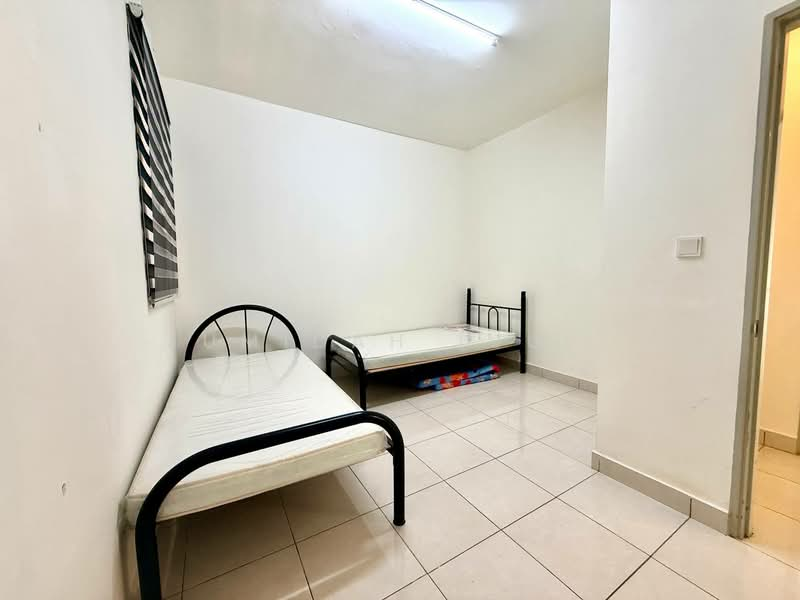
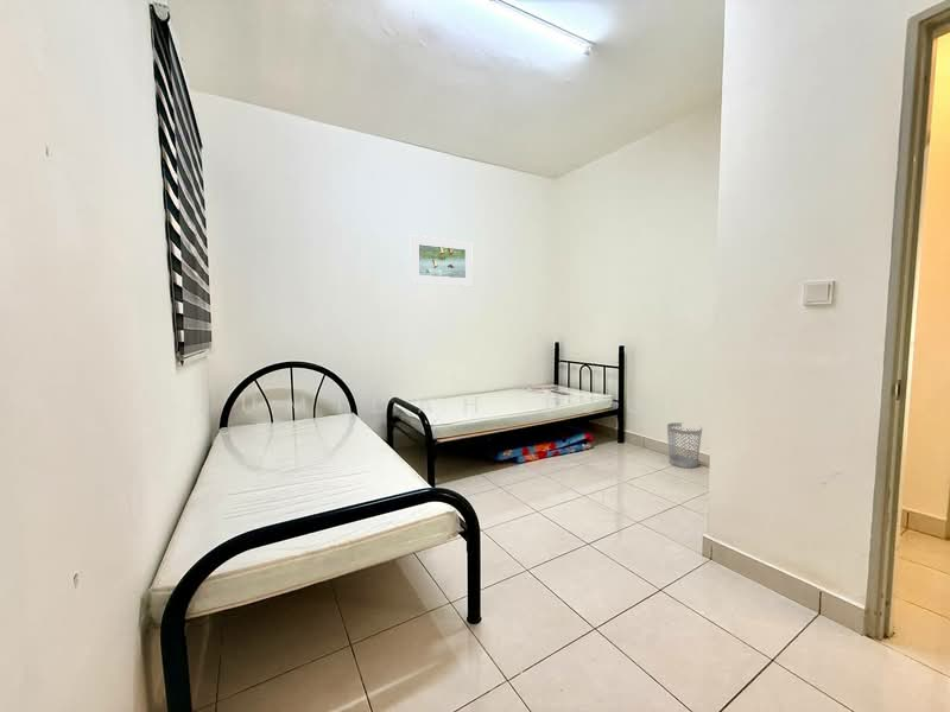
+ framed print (442, 261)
+ wastebasket (683, 445)
